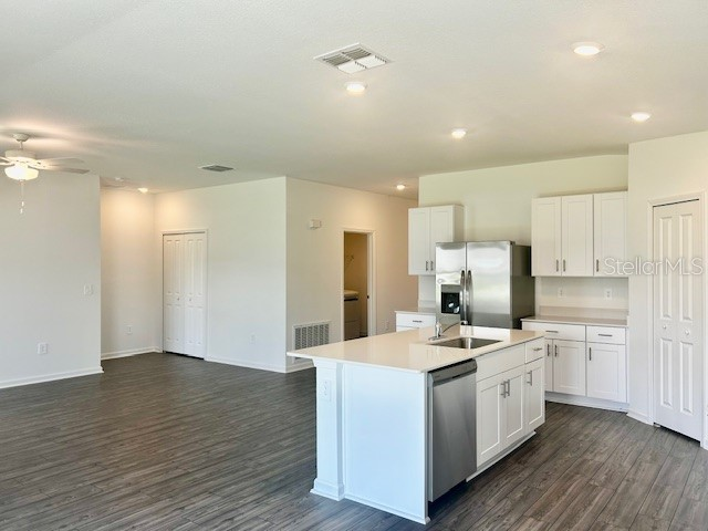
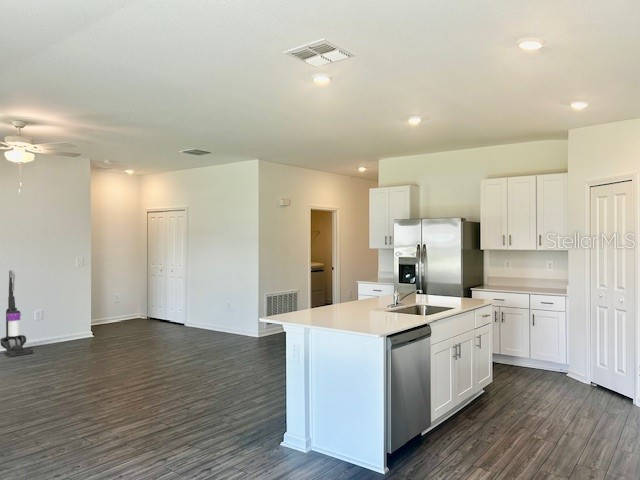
+ vacuum cleaner (15, 311)
